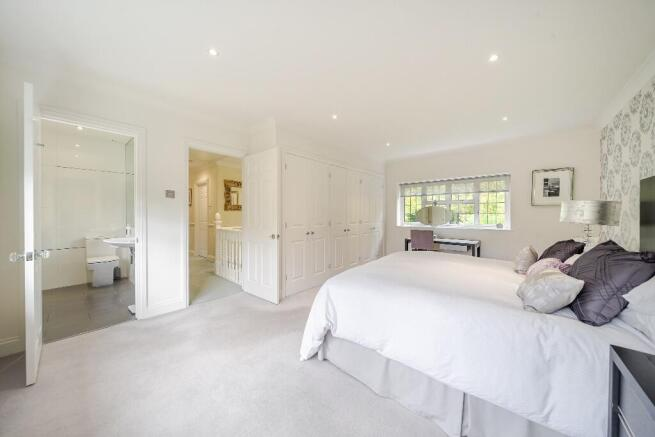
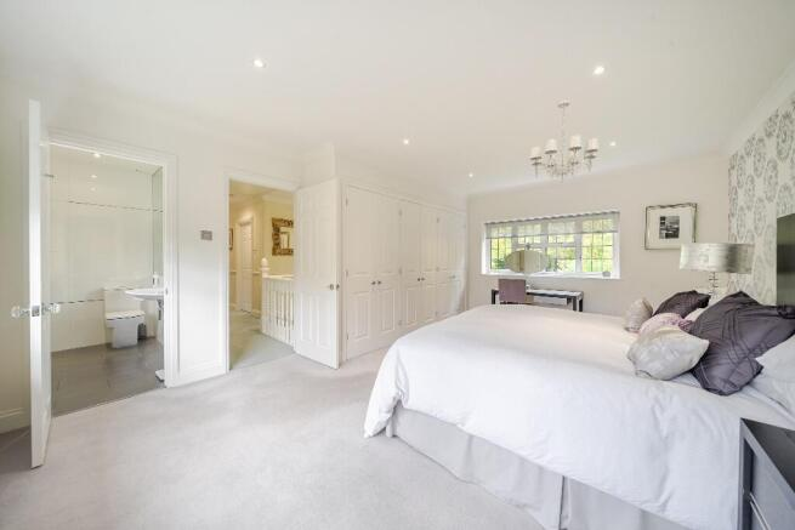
+ chandelier (562, 143)
